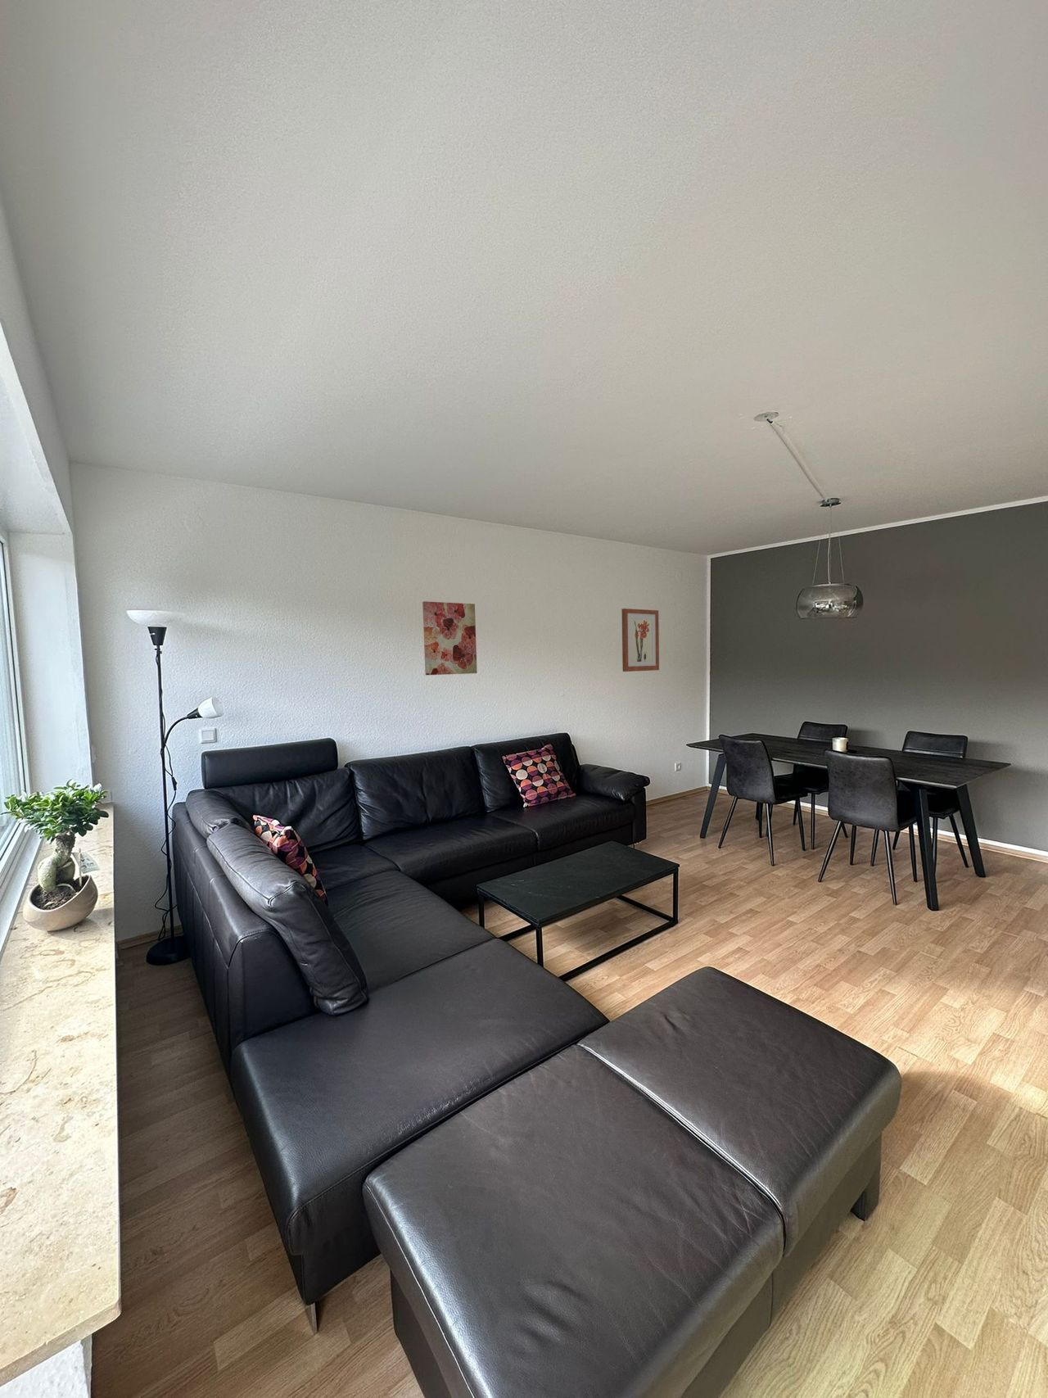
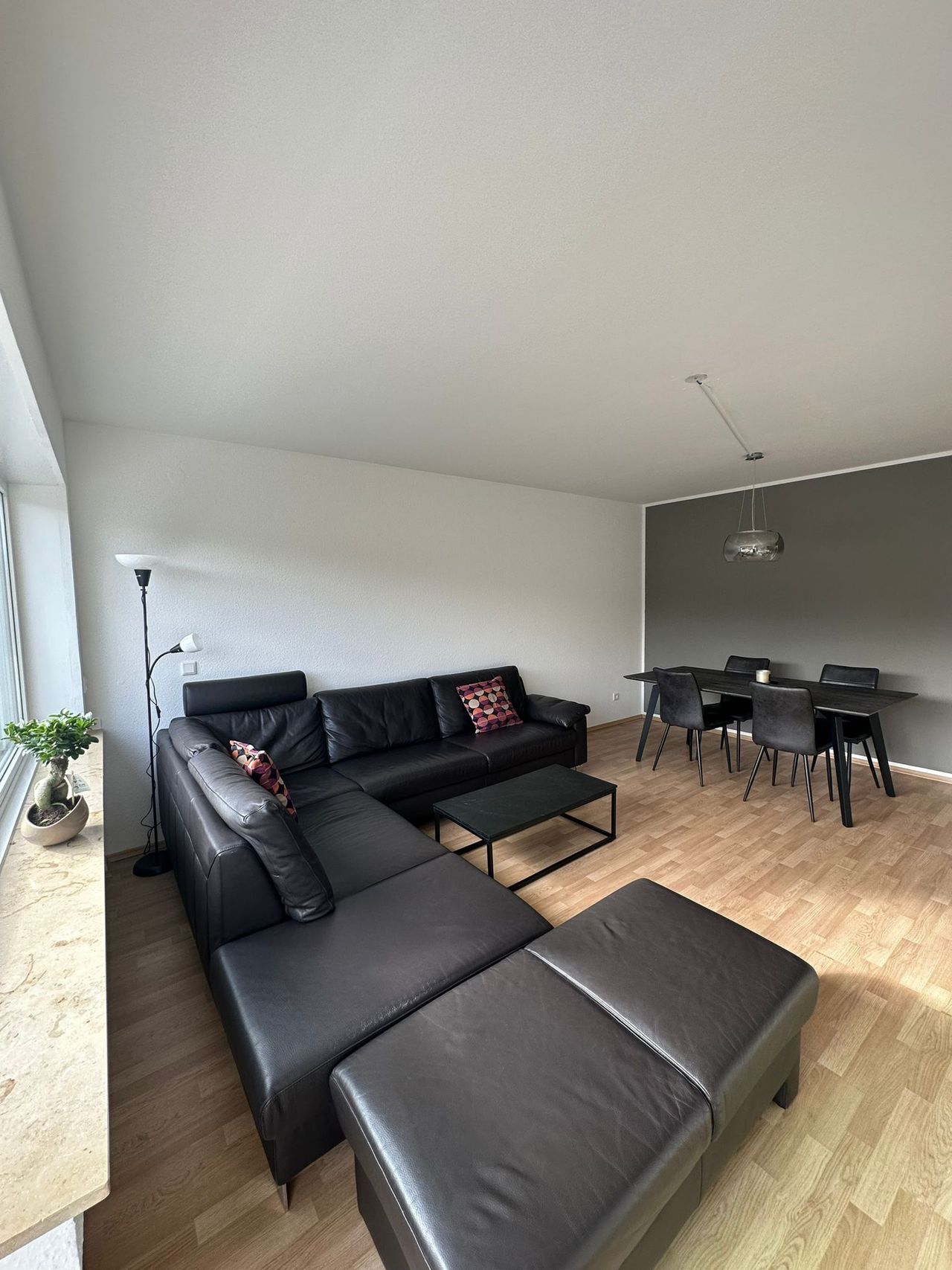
- wall art (450, 638)
- wall art (641, 640)
